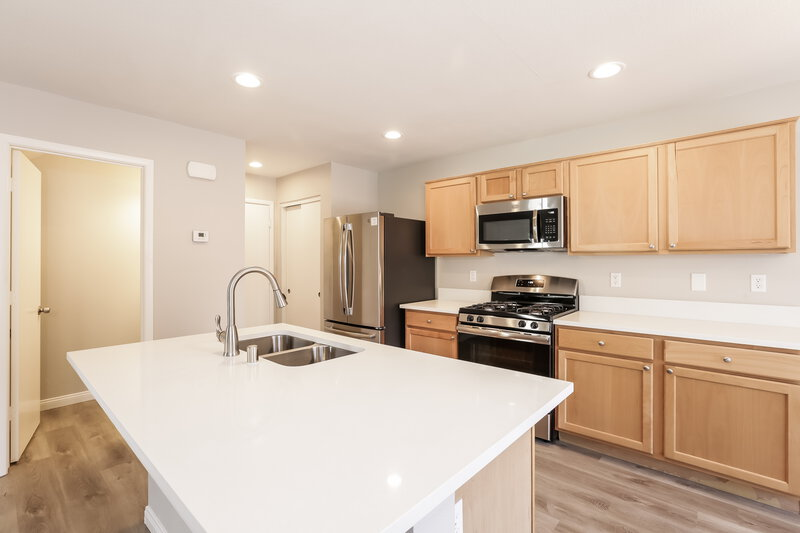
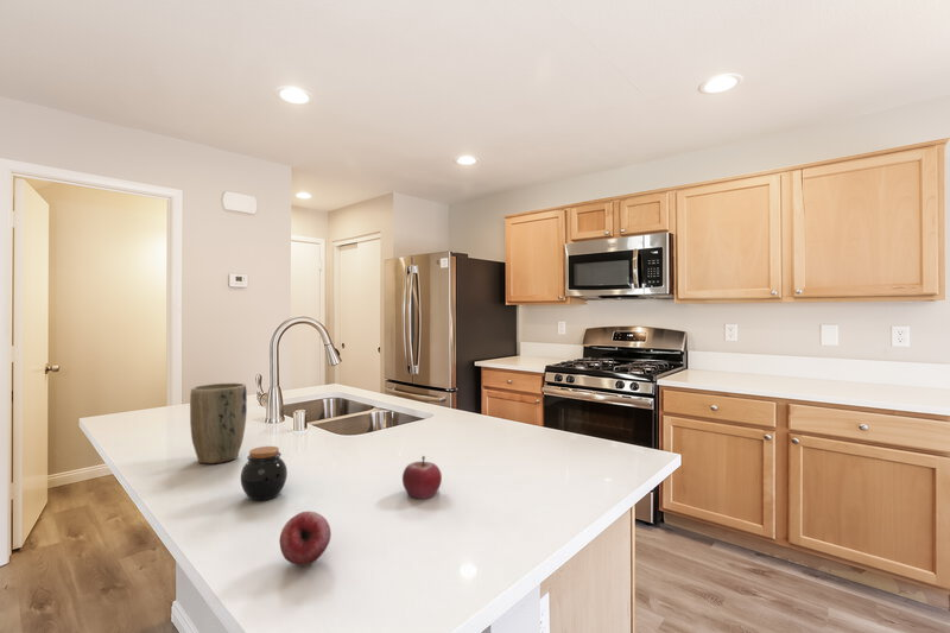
+ plant pot (218, 422)
+ fruit (422, 475)
+ jar (264, 471)
+ fruit (305, 537)
